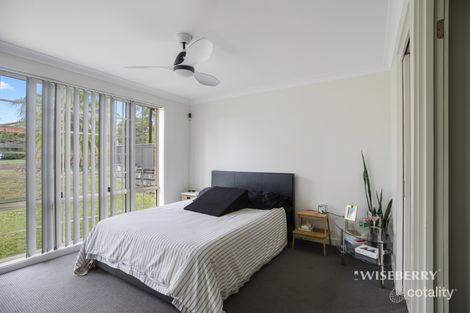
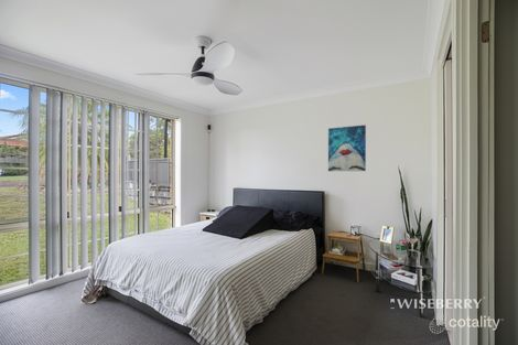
+ wall art (346, 149)
